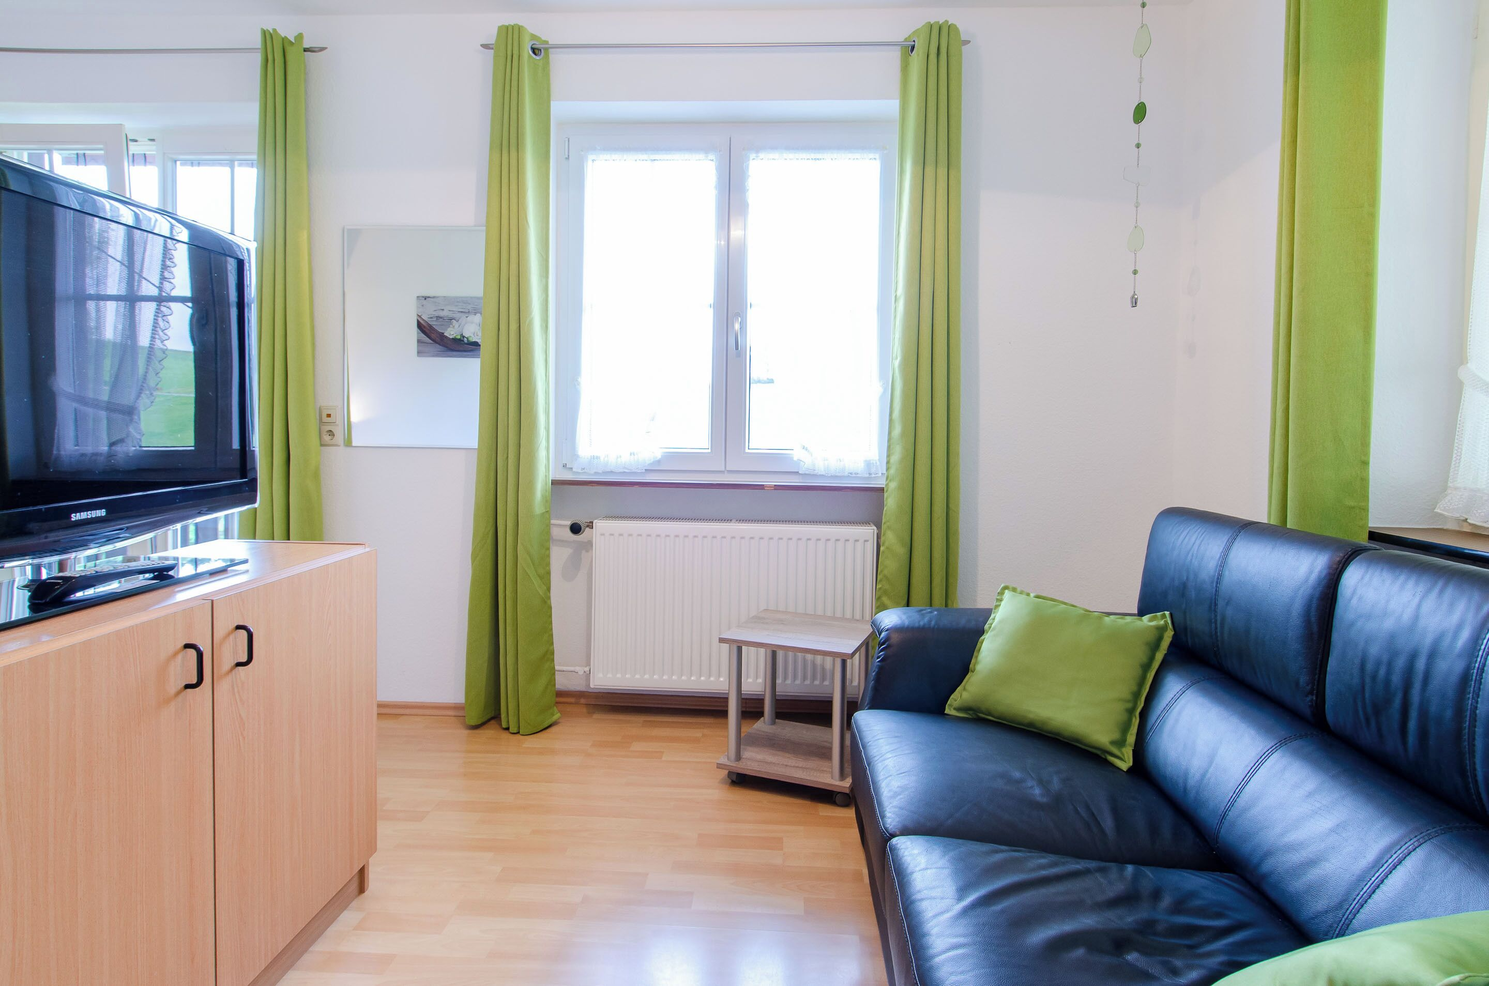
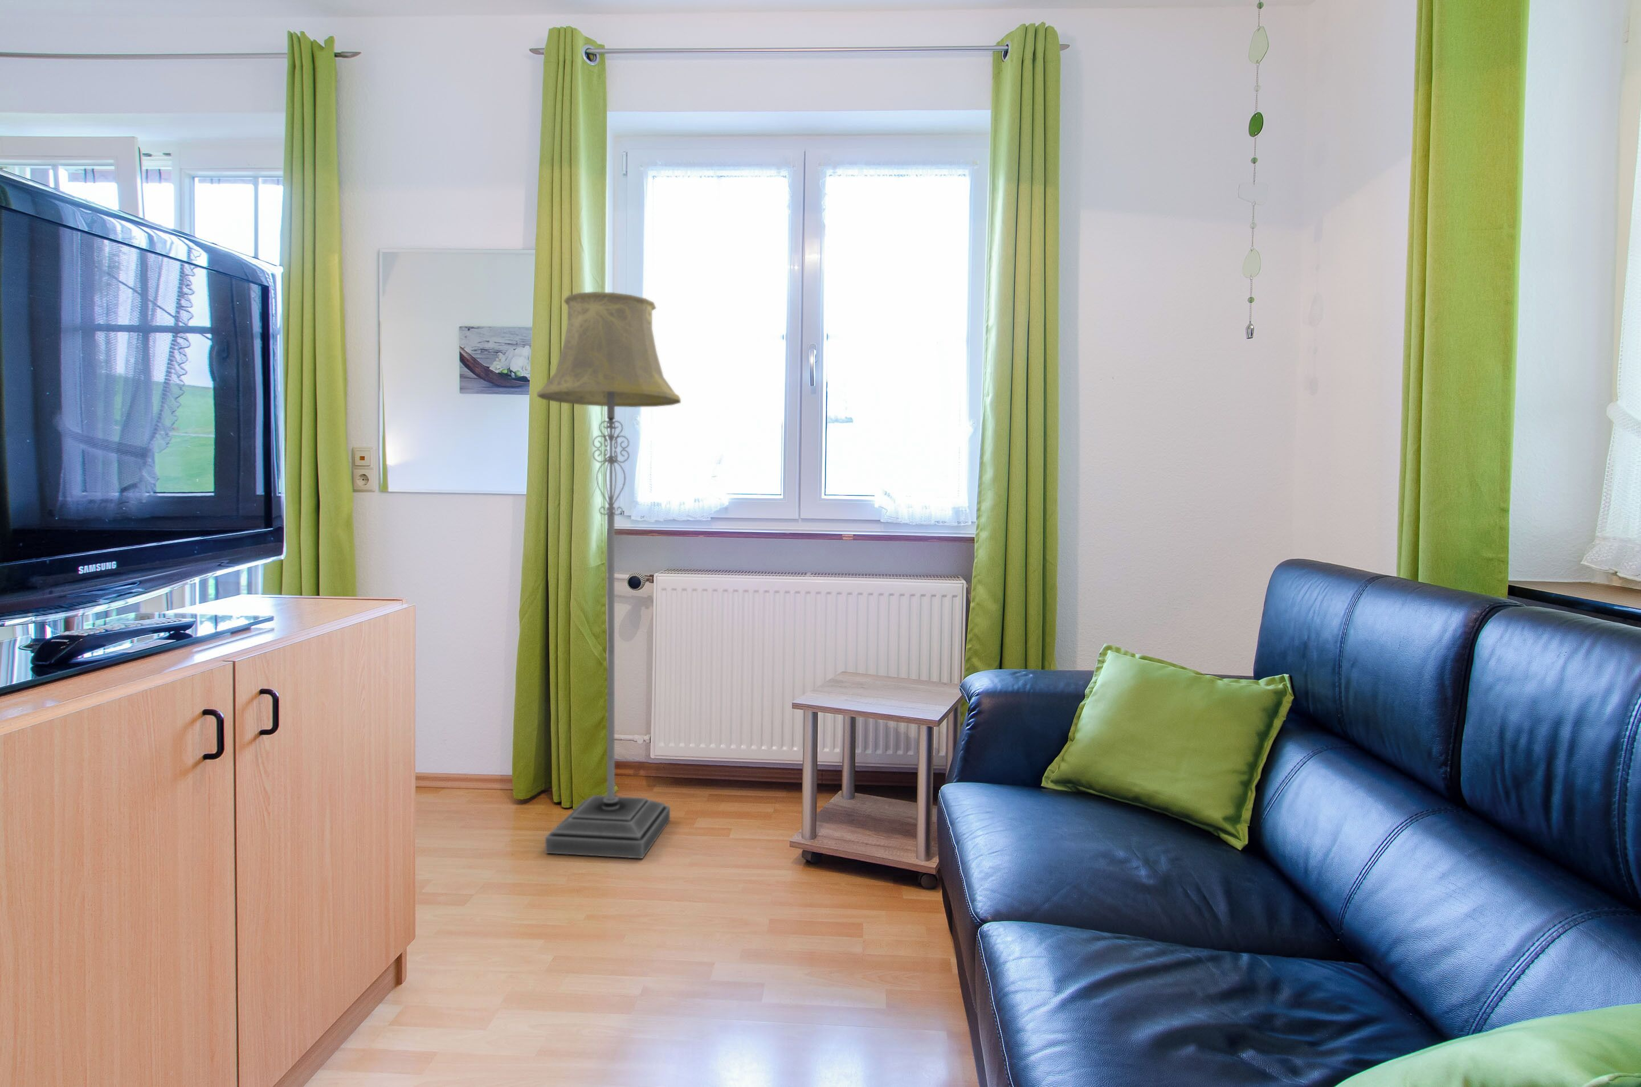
+ floor lamp (610, 574)
